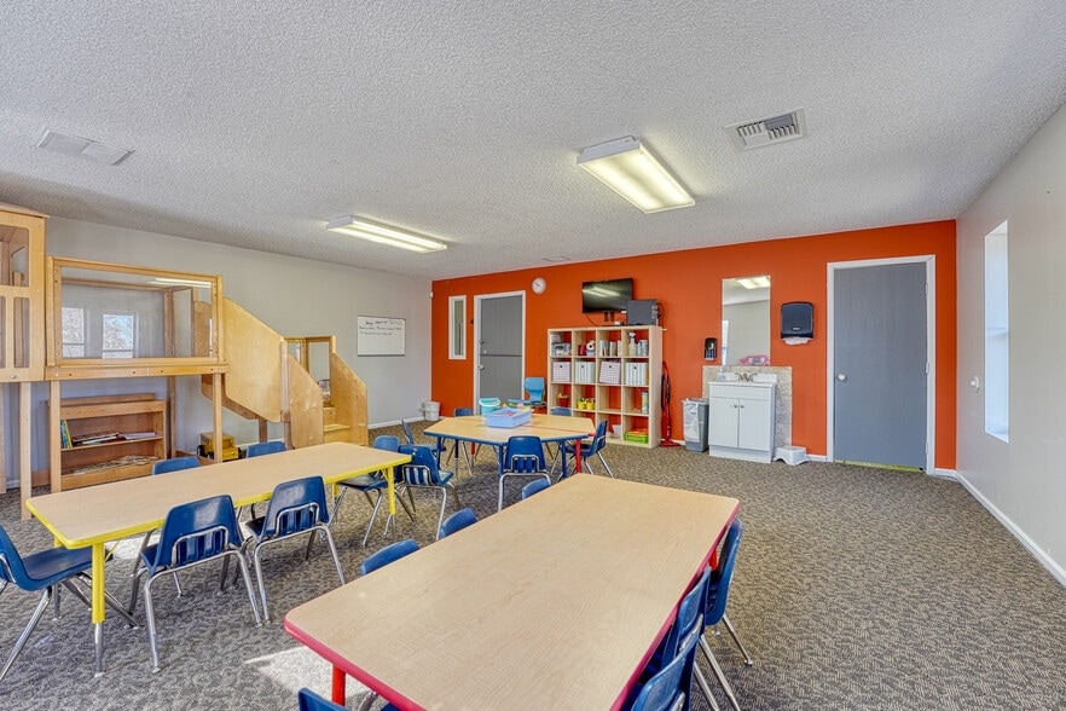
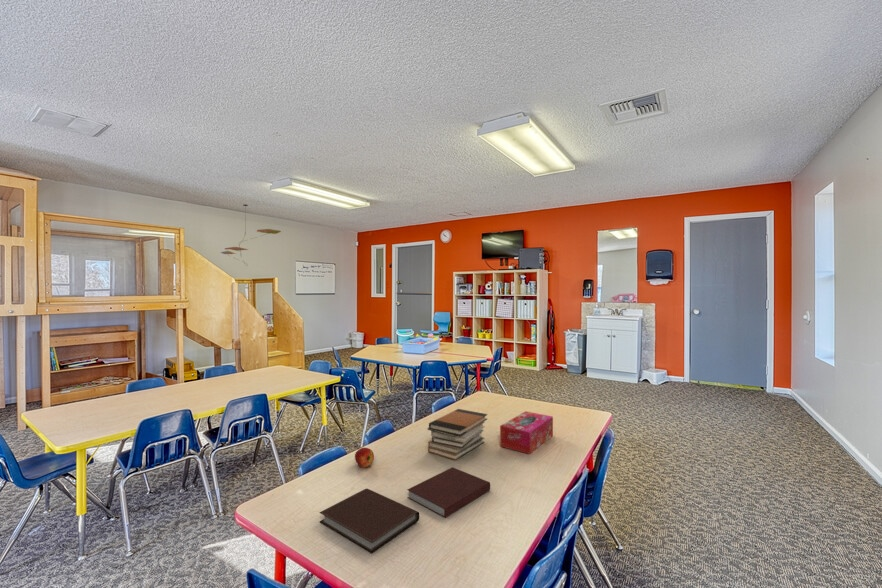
+ tissue box (527, 430)
+ ceiling mobile (252, 238)
+ apple (363, 457)
+ notebook (369, 516)
+ notebook (449, 490)
+ book stack (458, 432)
